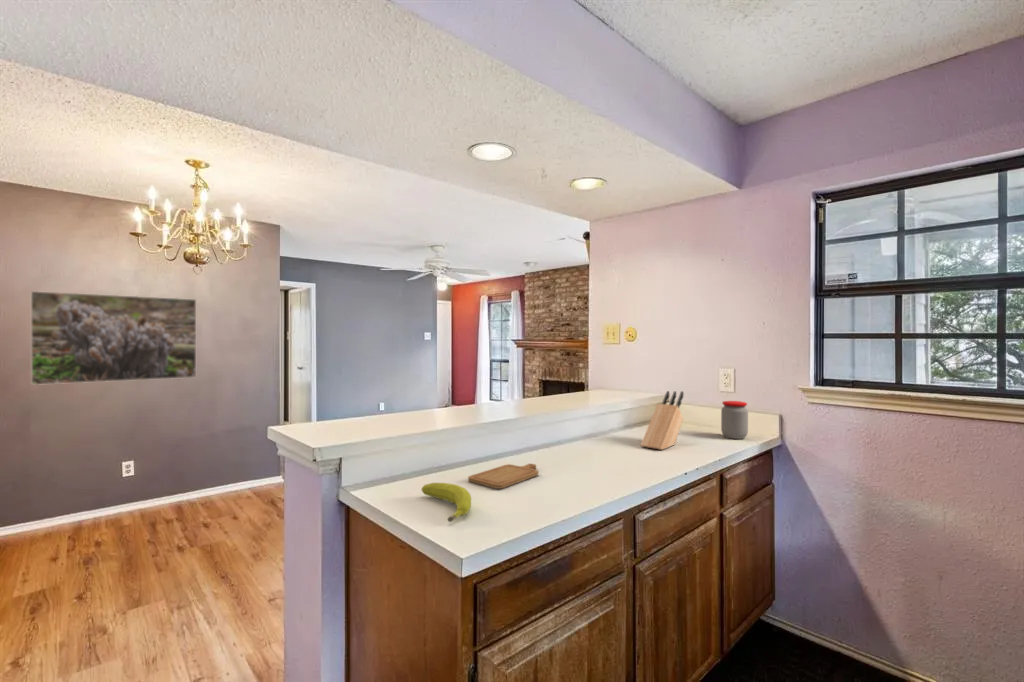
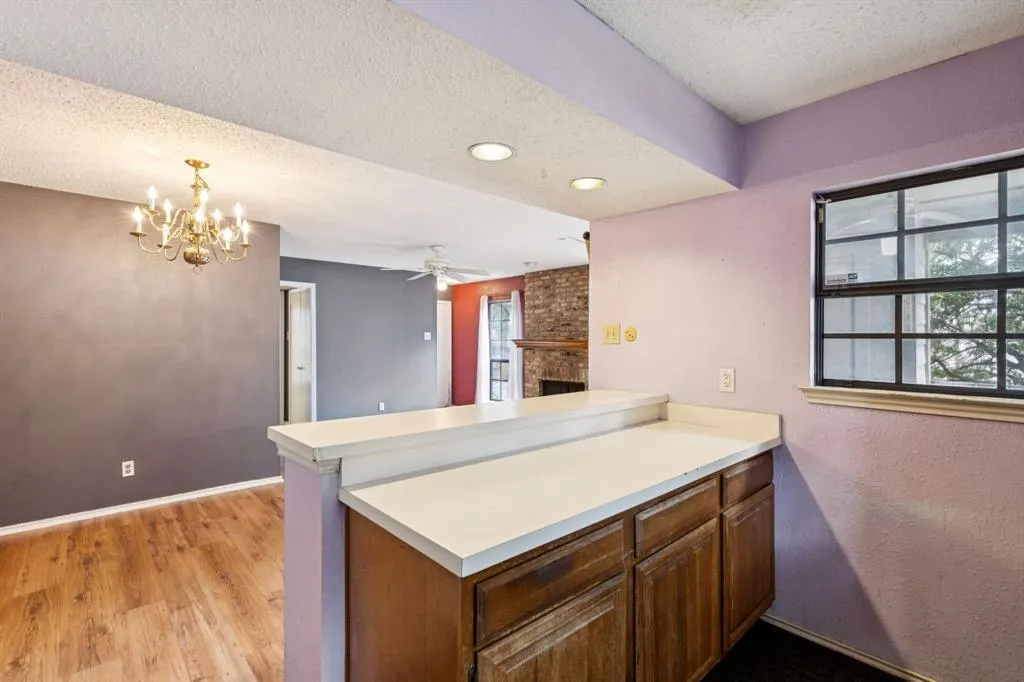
- fruit (441, 497)
- jar (734, 419)
- chopping board (509, 473)
- knife block (664, 418)
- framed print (120, 338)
